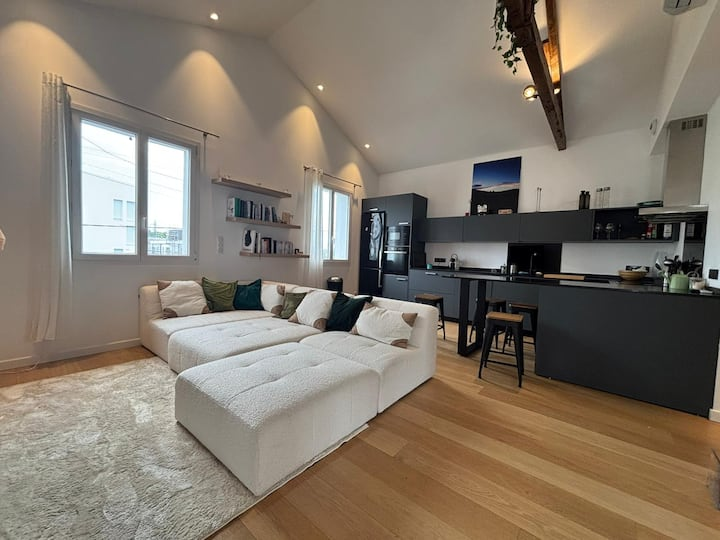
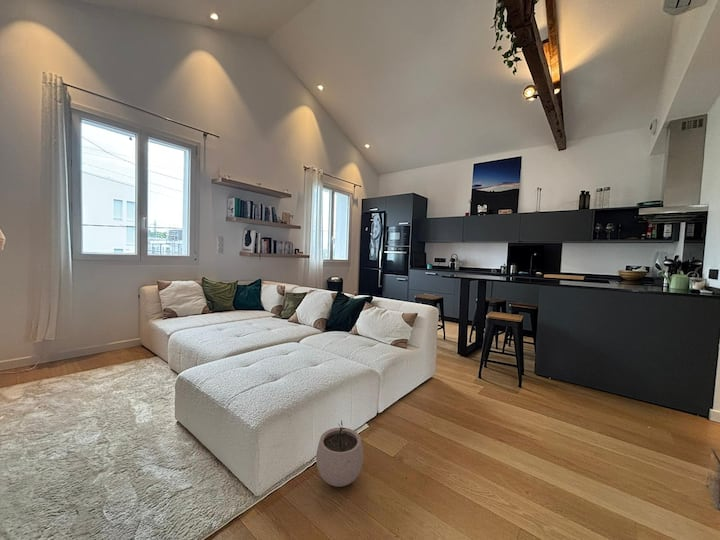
+ plant pot (340, 450)
